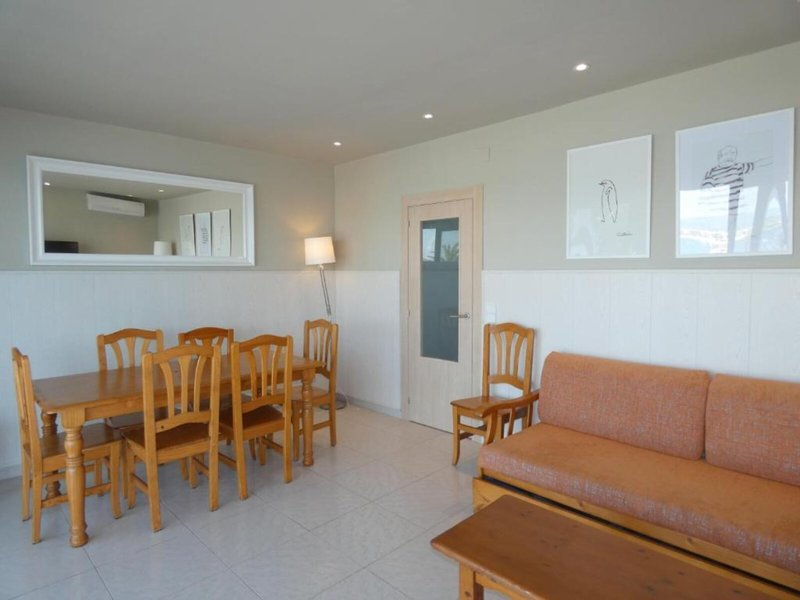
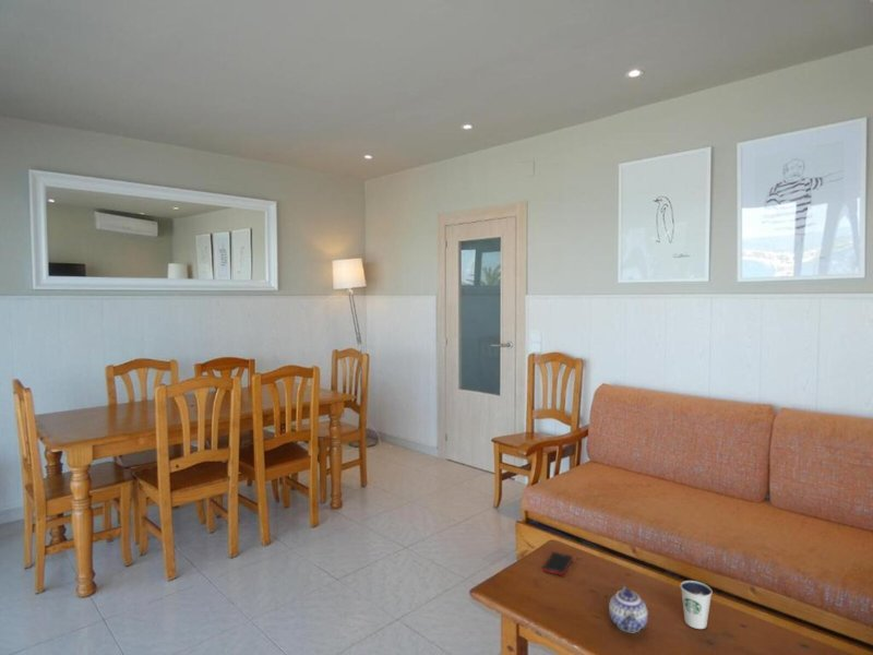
+ teapot (627, 607)
+ dixie cup (695, 605)
+ cell phone (558, 563)
